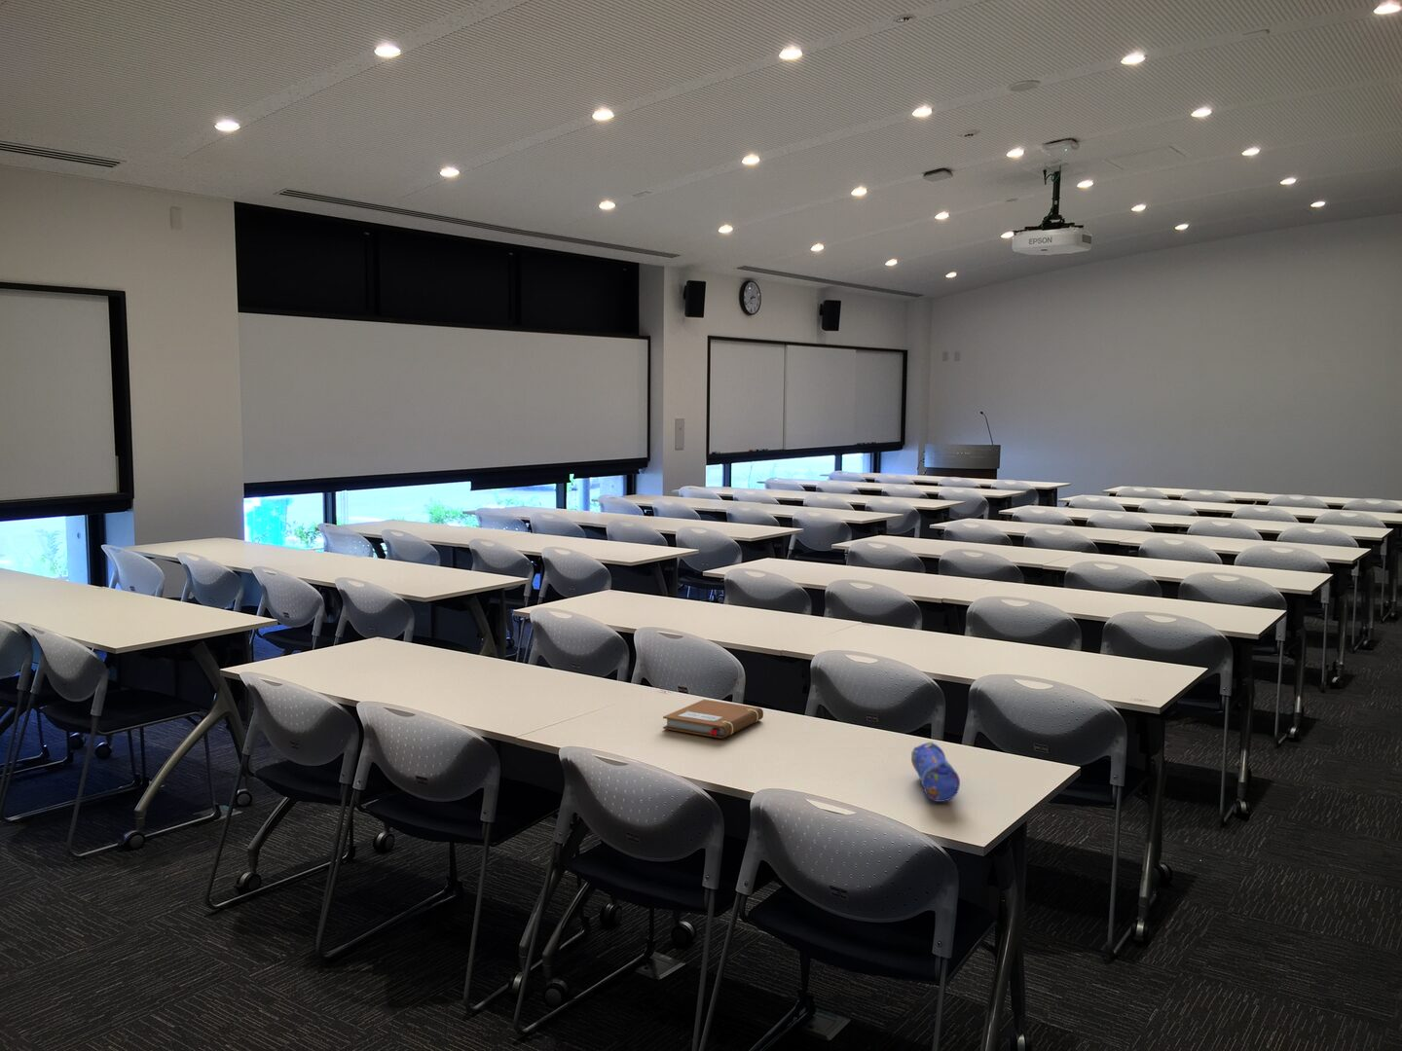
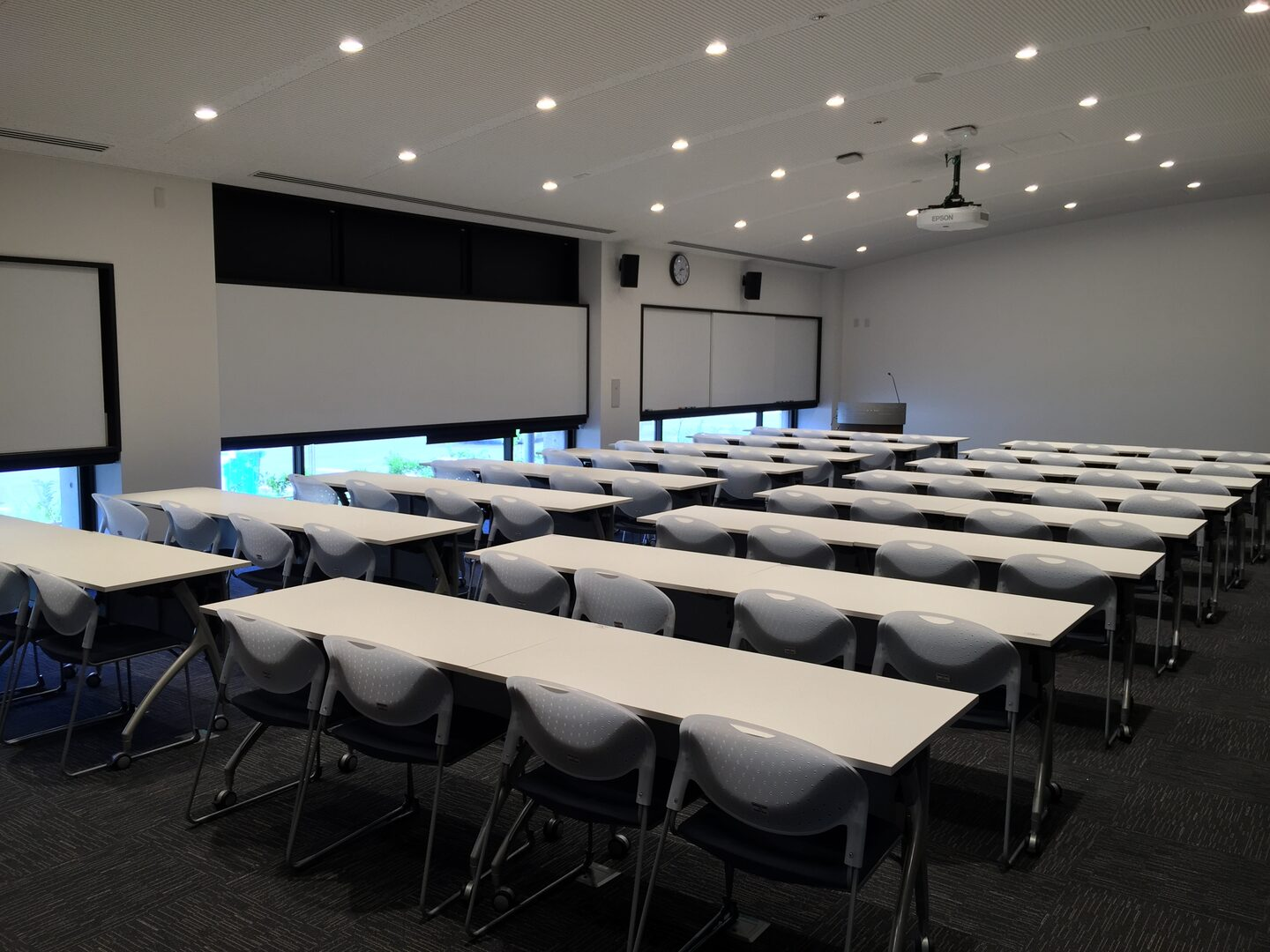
- pencil case (935, 769)
- notebook (713, 719)
